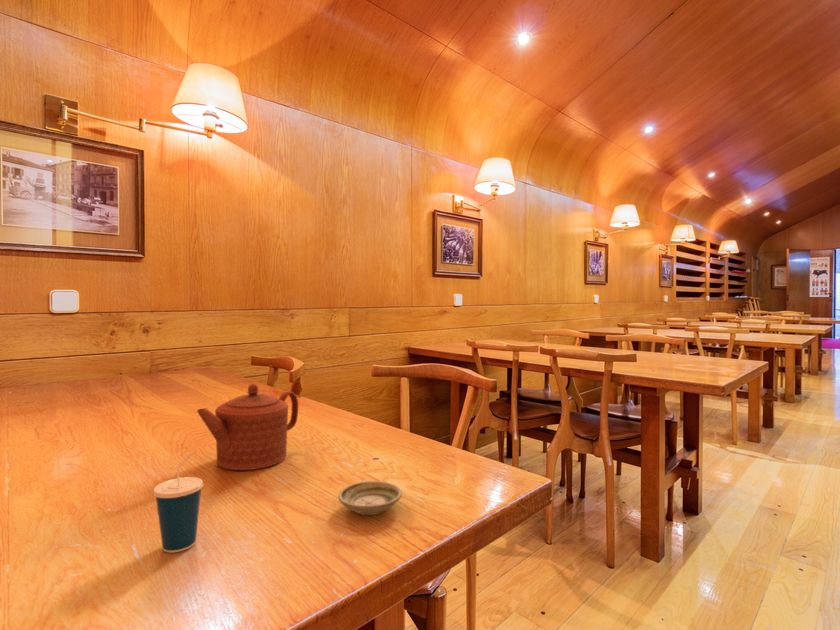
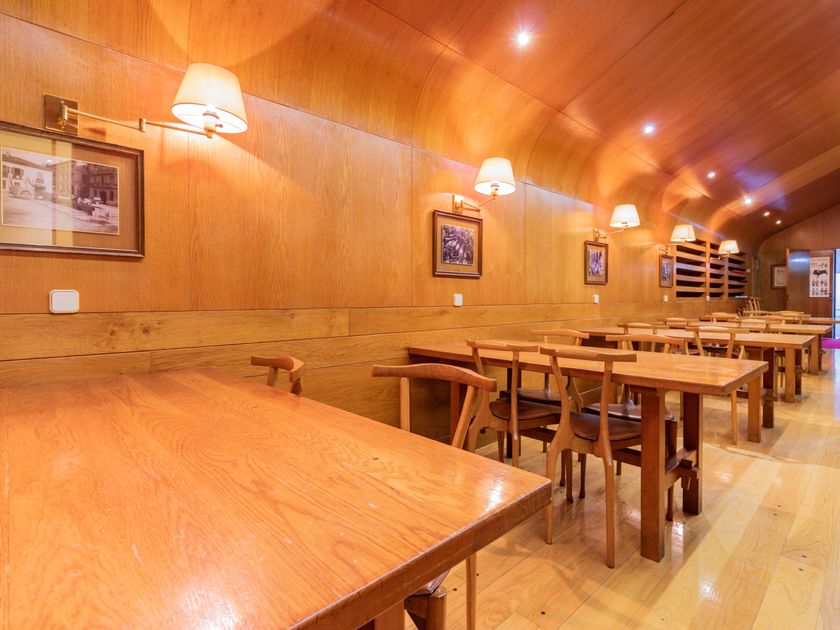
- saucer (370, 500)
- cup (178, 498)
- teapot (252, 421)
